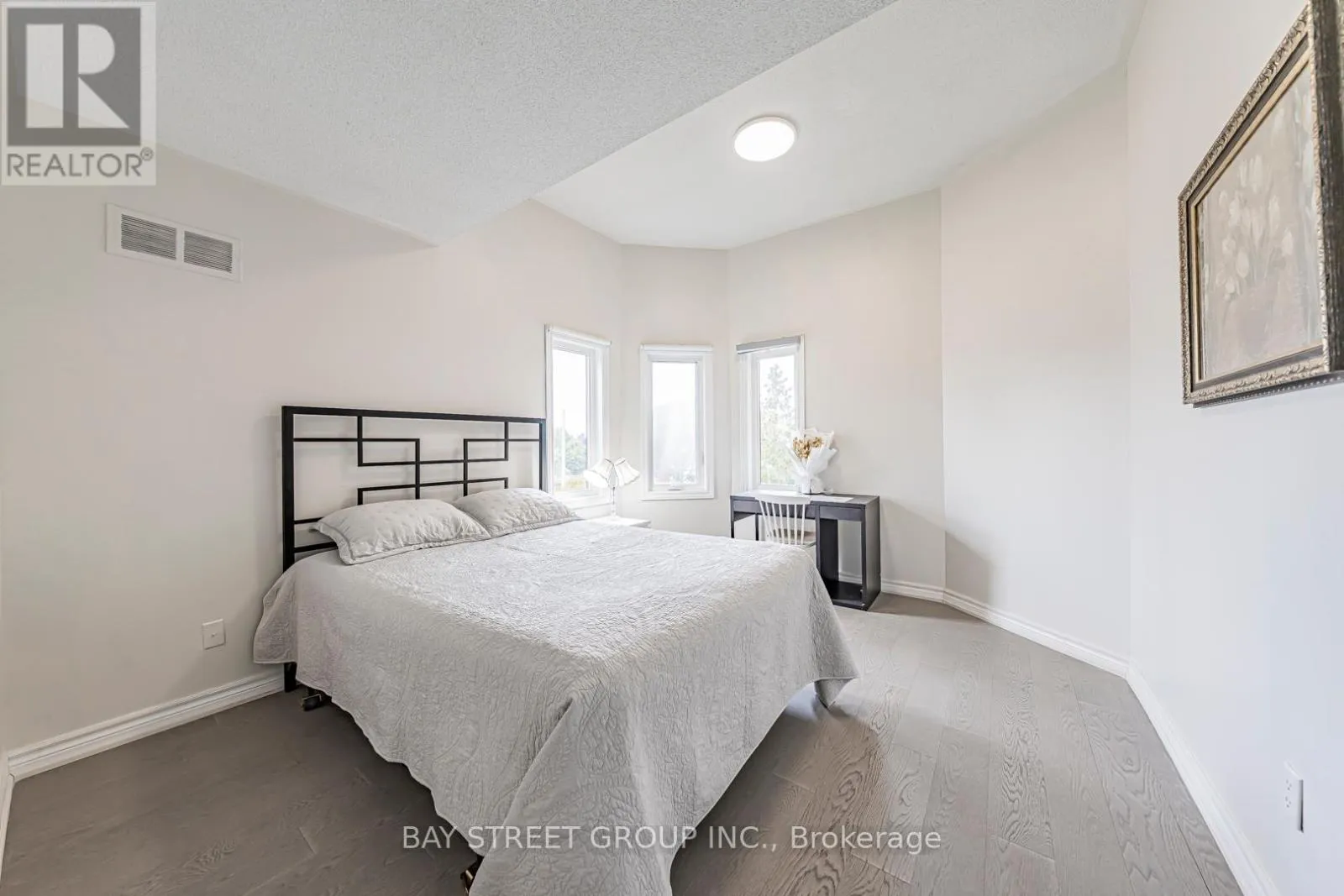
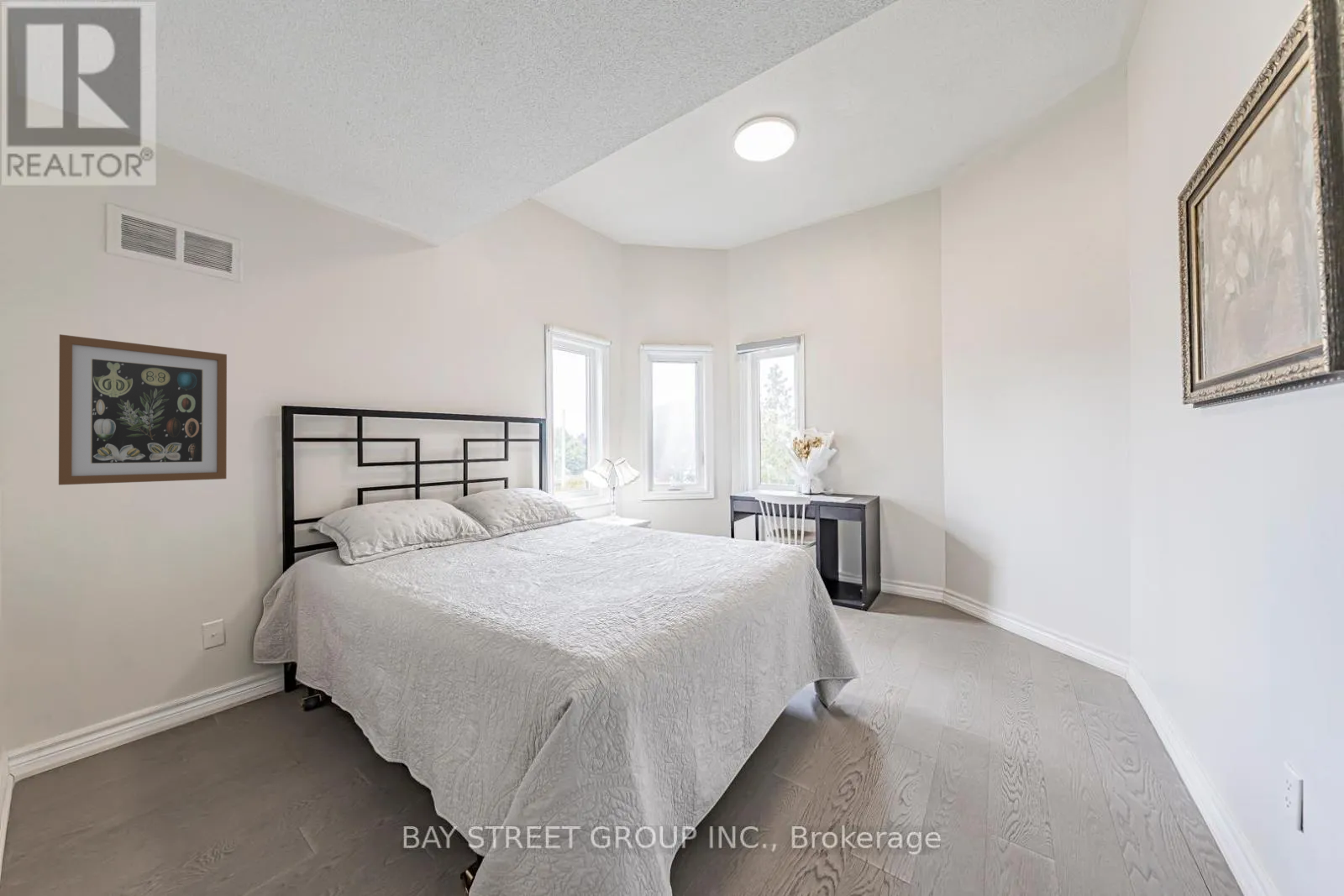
+ wall art (150, 413)
